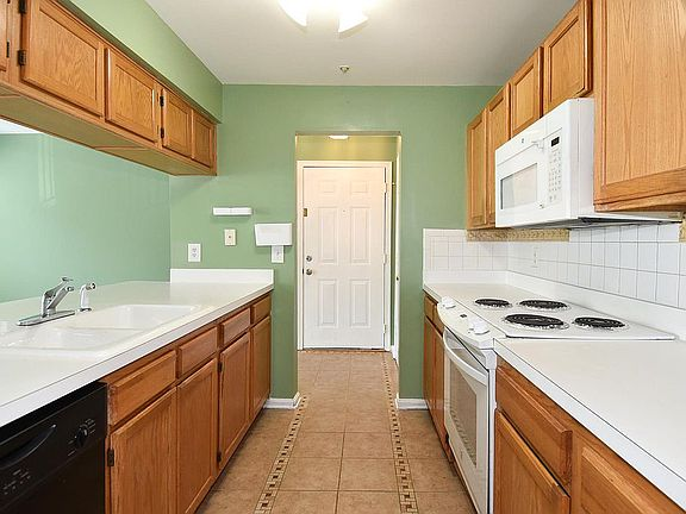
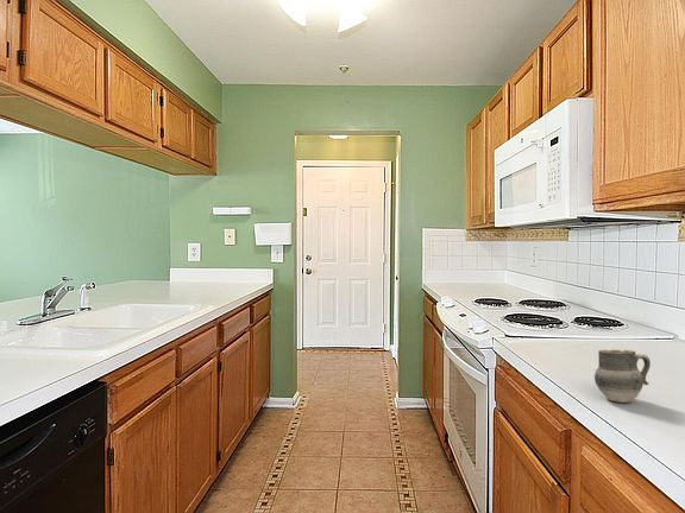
+ cup (622, 374)
